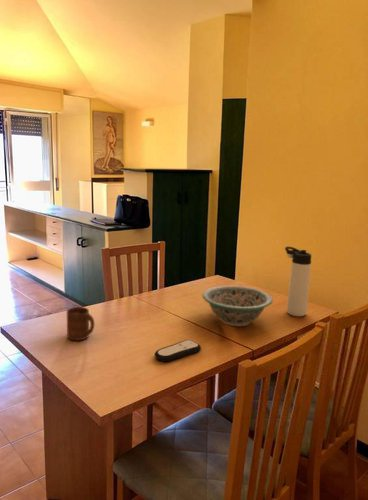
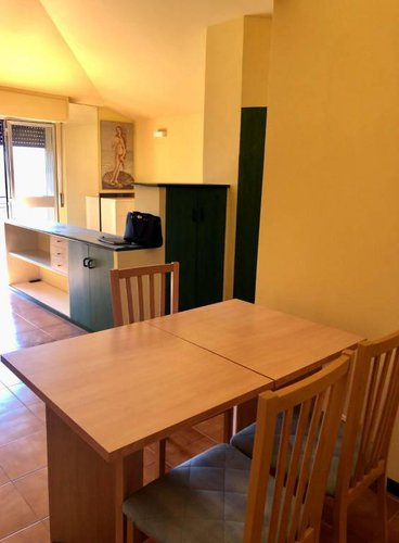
- thermos bottle (295, 281)
- decorative bowl (236, 308)
- remote control (177, 350)
- cup (81, 324)
